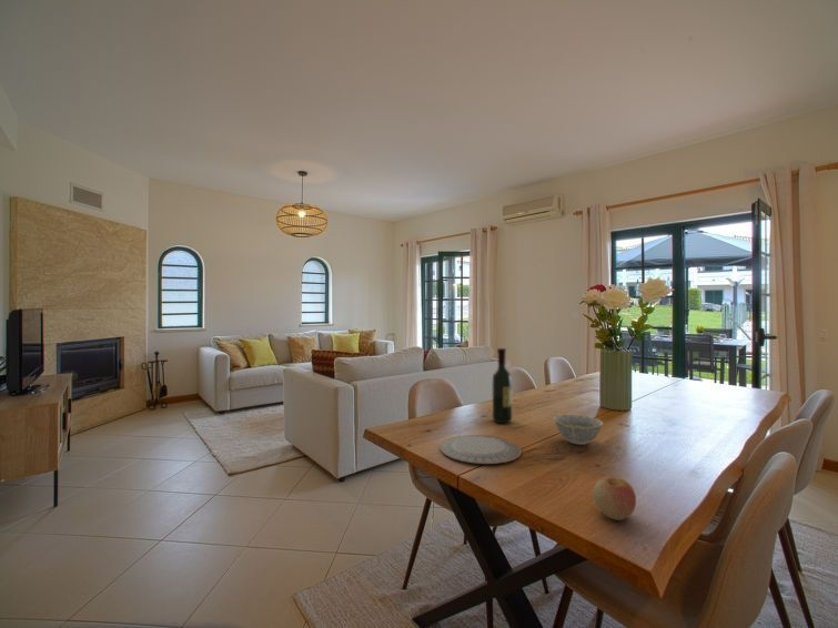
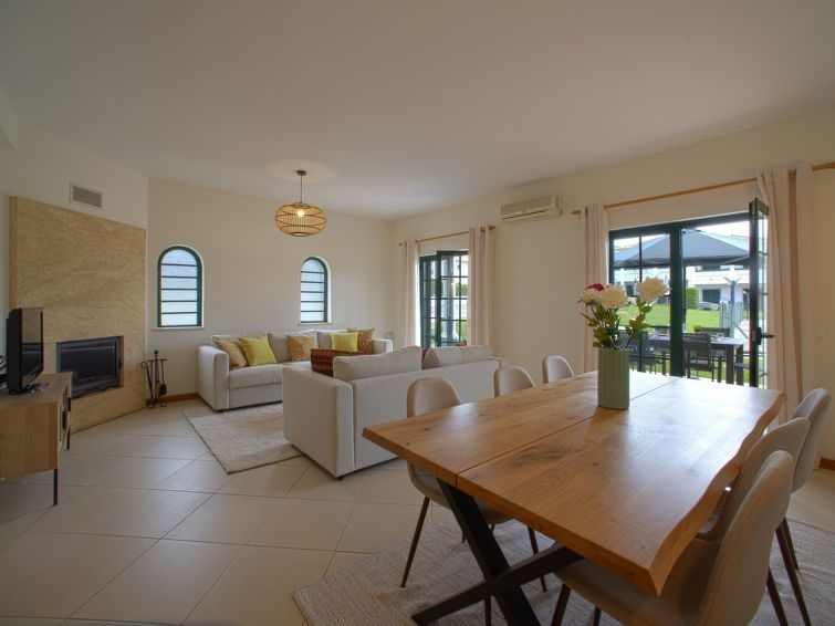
- bowl (577, 431)
- chinaware (479, 446)
- wine bottle (502, 384)
- apple (614, 498)
